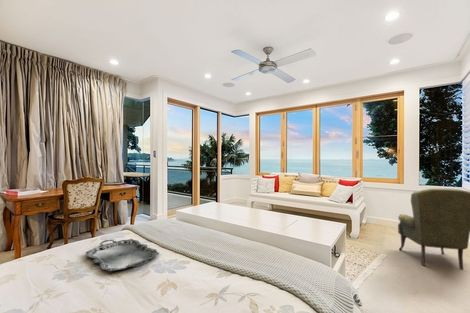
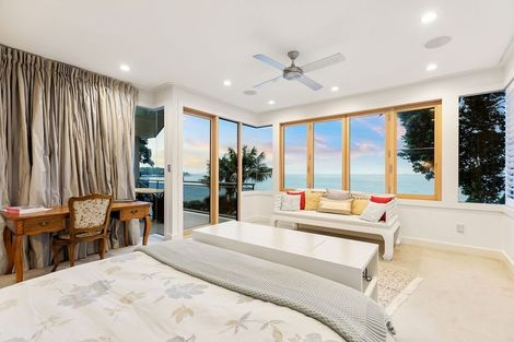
- armchair (431, 222)
- serving tray (122, 252)
